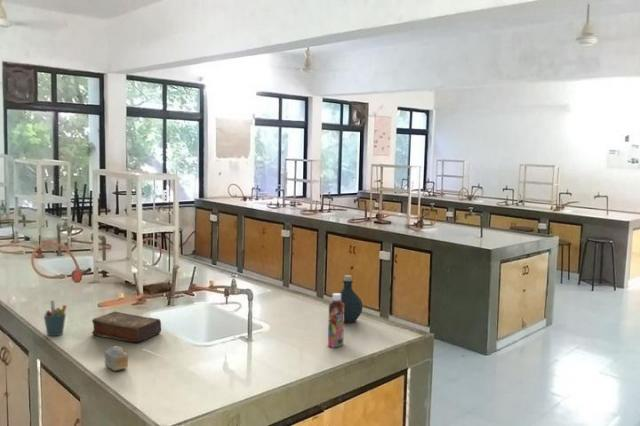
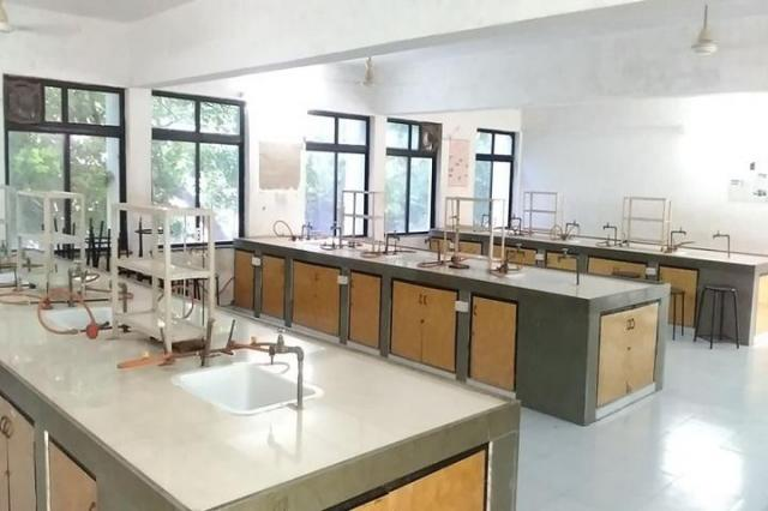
- book (126, 326)
- beverage bottle (336, 319)
- flask (347, 298)
- pen holder (55, 318)
- cake slice (116, 357)
